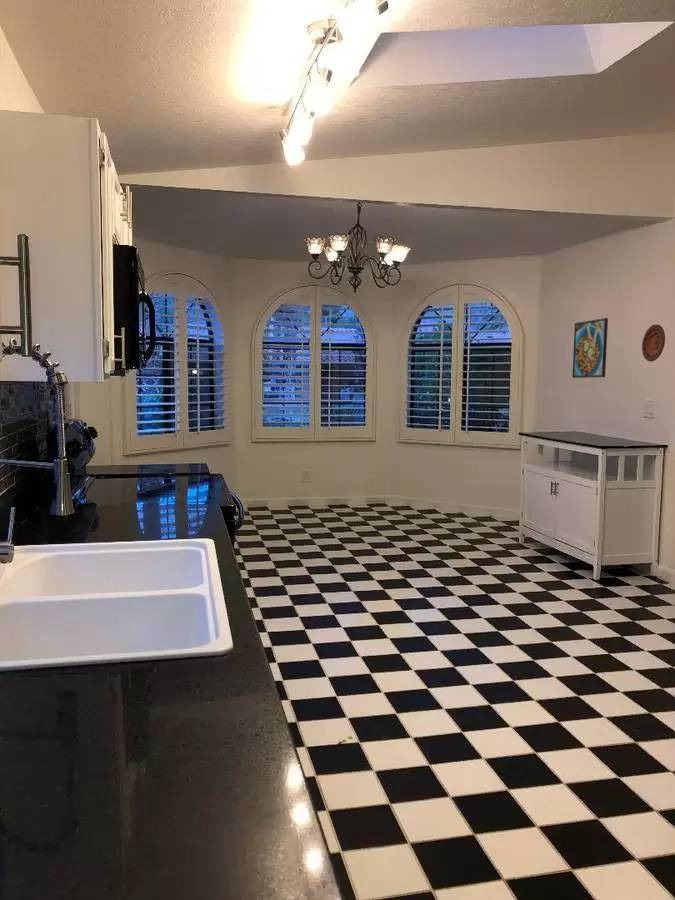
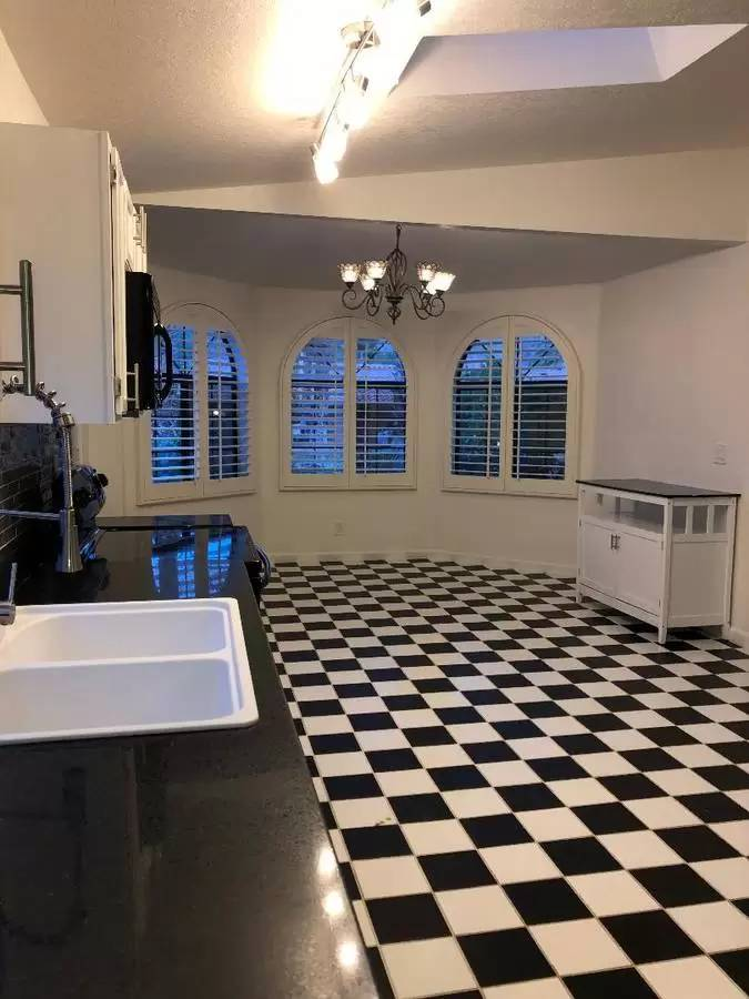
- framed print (589, 349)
- decorative plate (653, 343)
